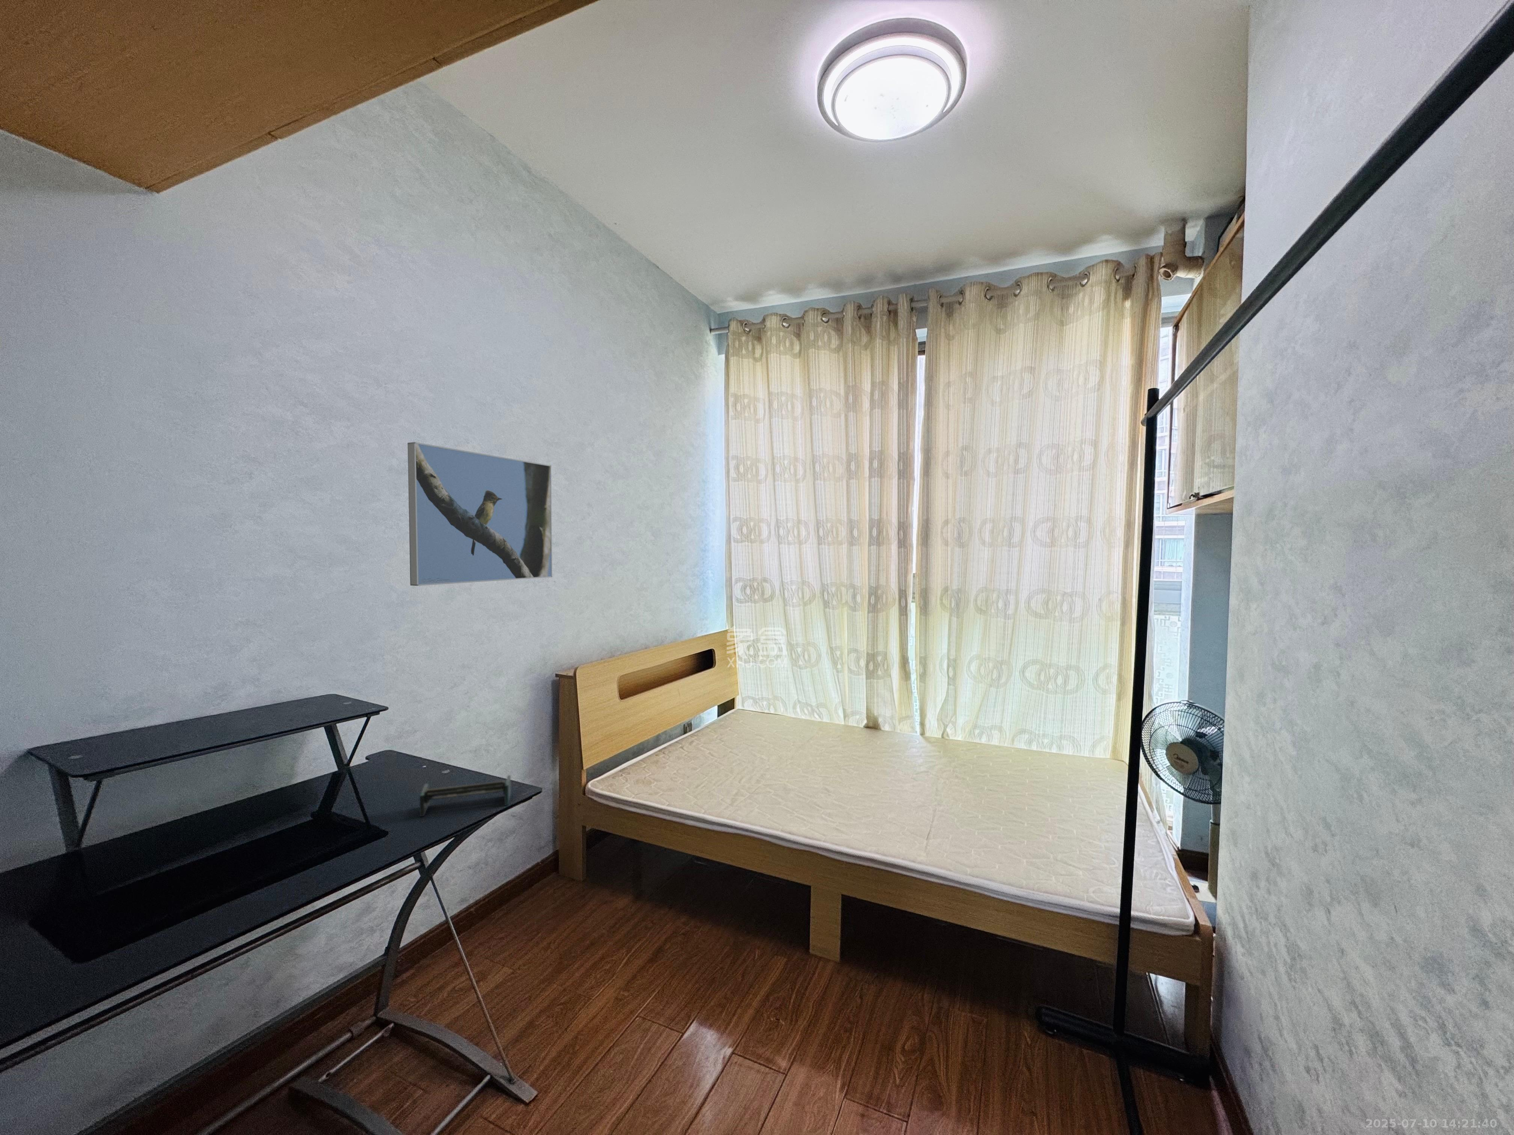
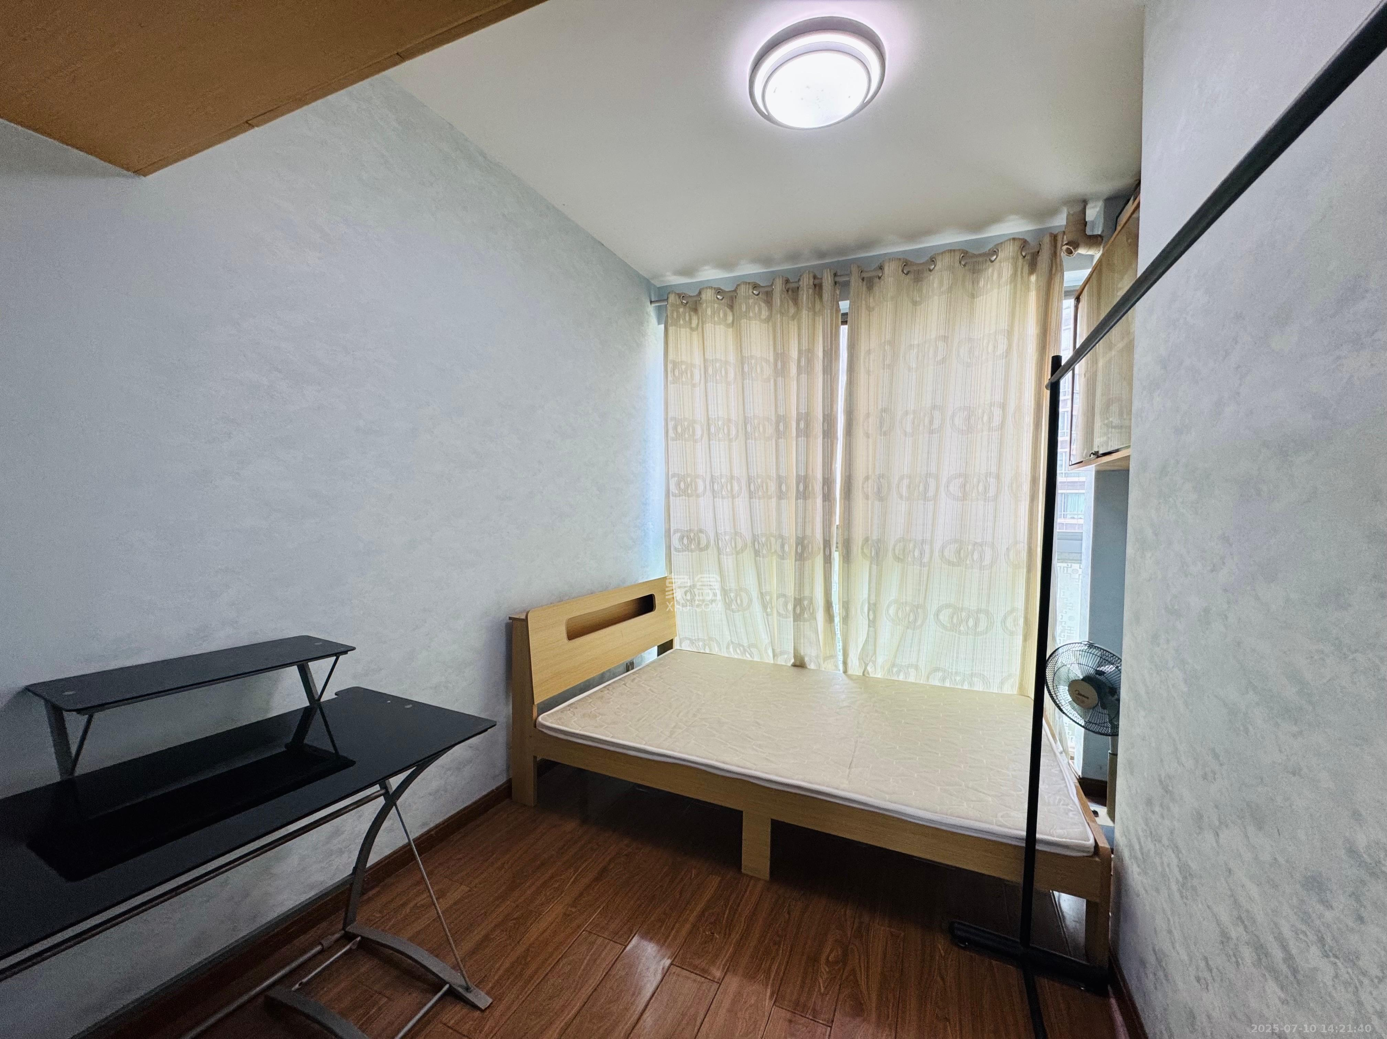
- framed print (489, 519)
- shelf (466, 793)
